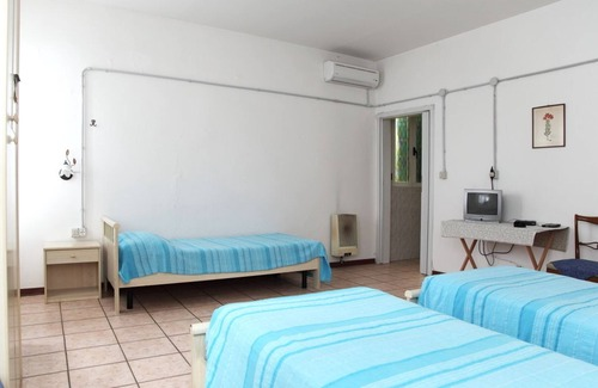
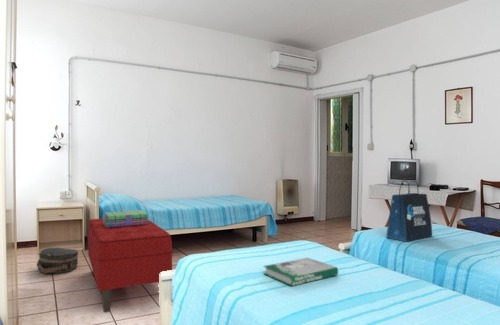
+ bench (125, 255)
+ stack of books (125, 218)
+ hat box (56, 260)
+ book (300, 270)
+ tote bag (409, 208)
